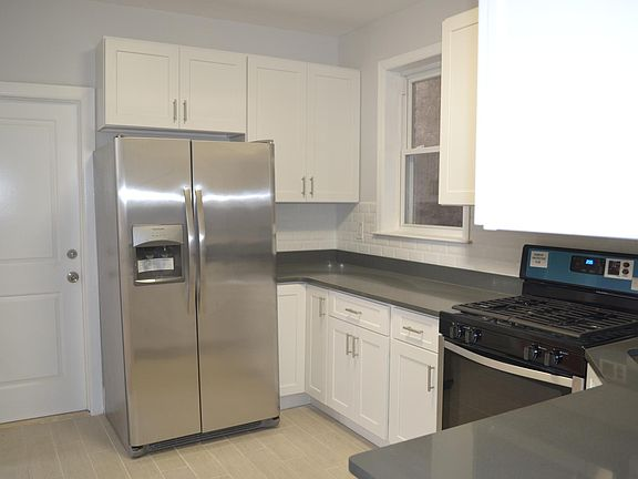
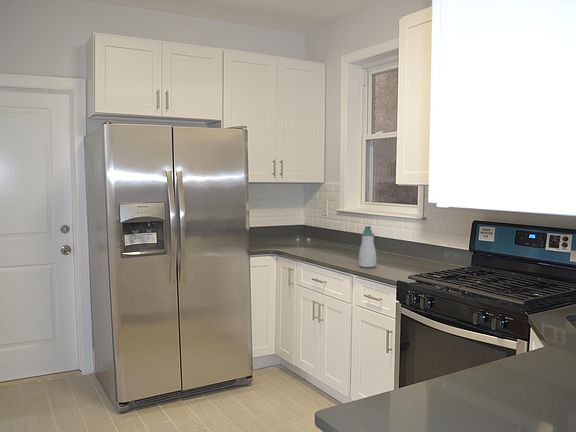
+ soap bottle (367, 246)
